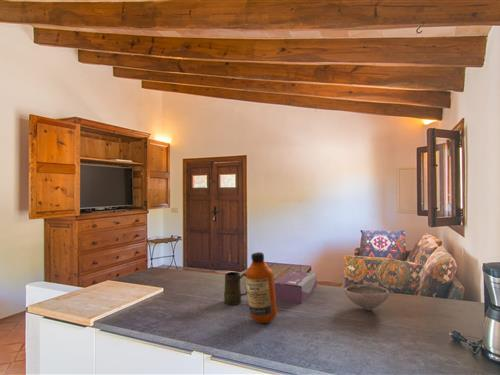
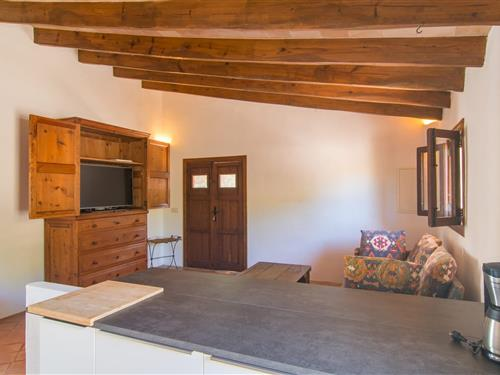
- tissue box (295, 285)
- bottle (261, 286)
- mug (236, 287)
- bowl (366, 298)
